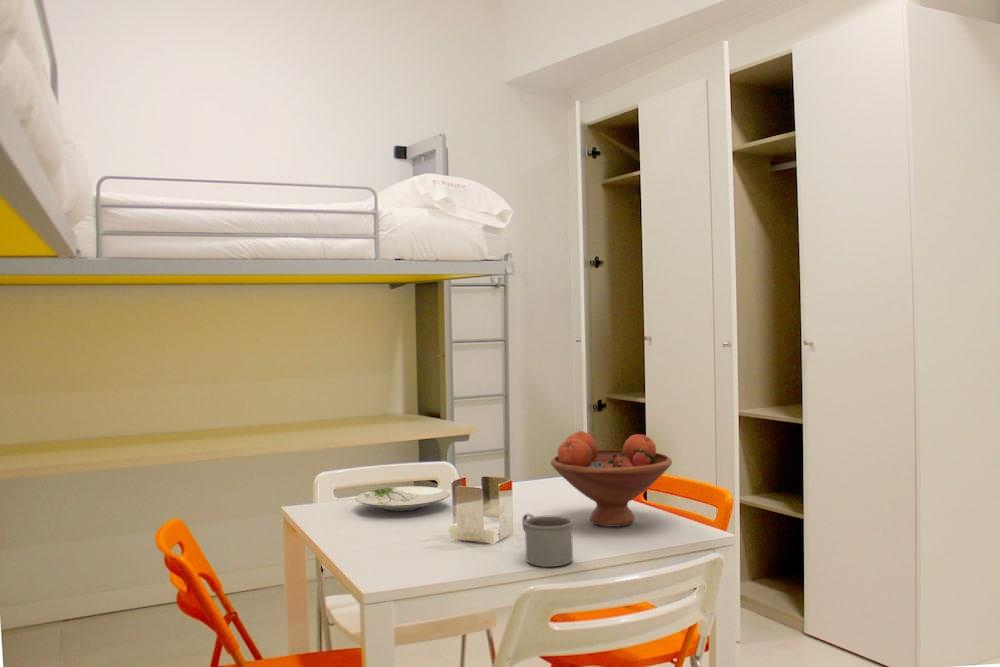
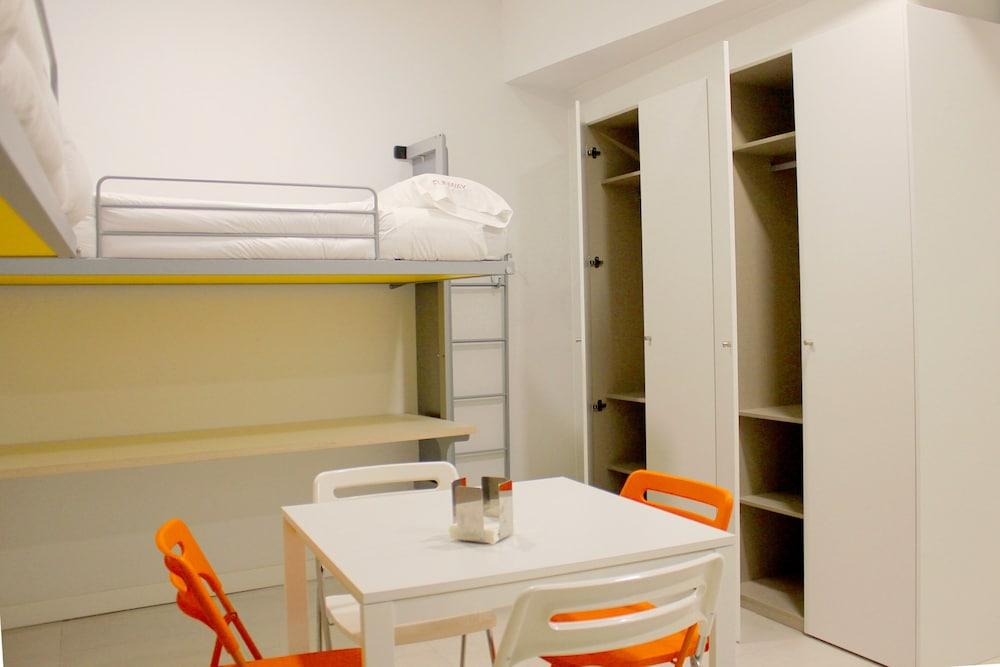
- plate (403, 501)
- fruit bowl (611, 478)
- mug (545, 539)
